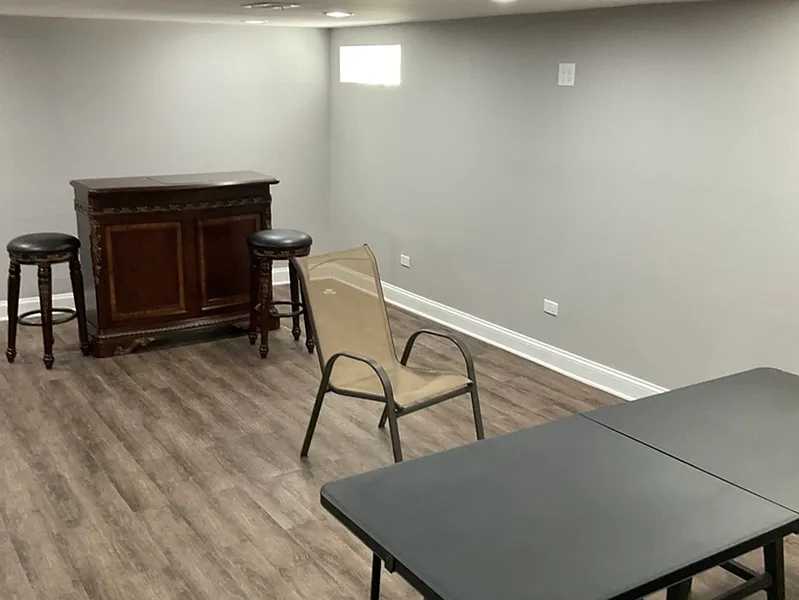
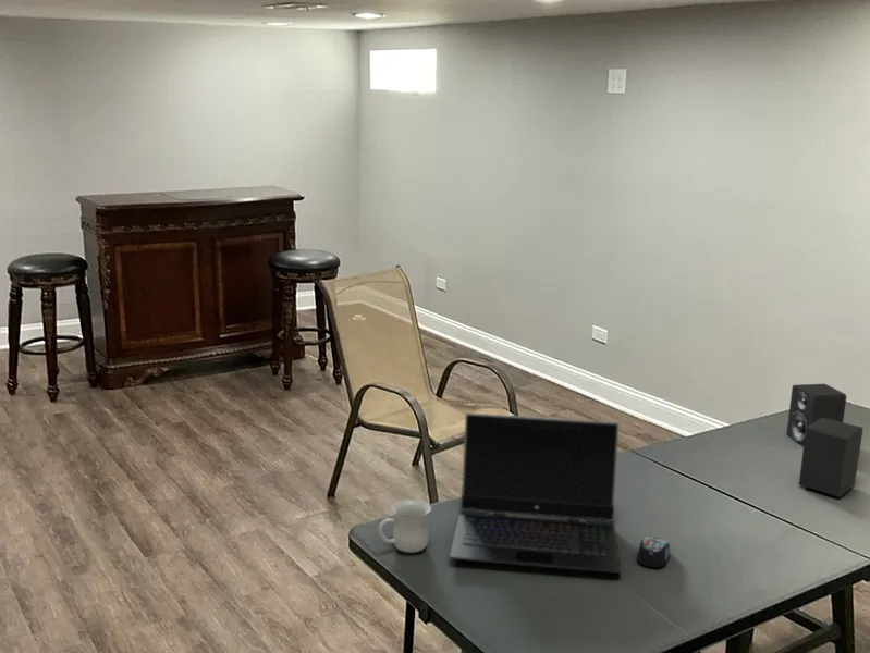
+ mug (403, 529)
+ computer mouse (653, 547)
+ laptop computer (538, 490)
+ speaker (822, 434)
